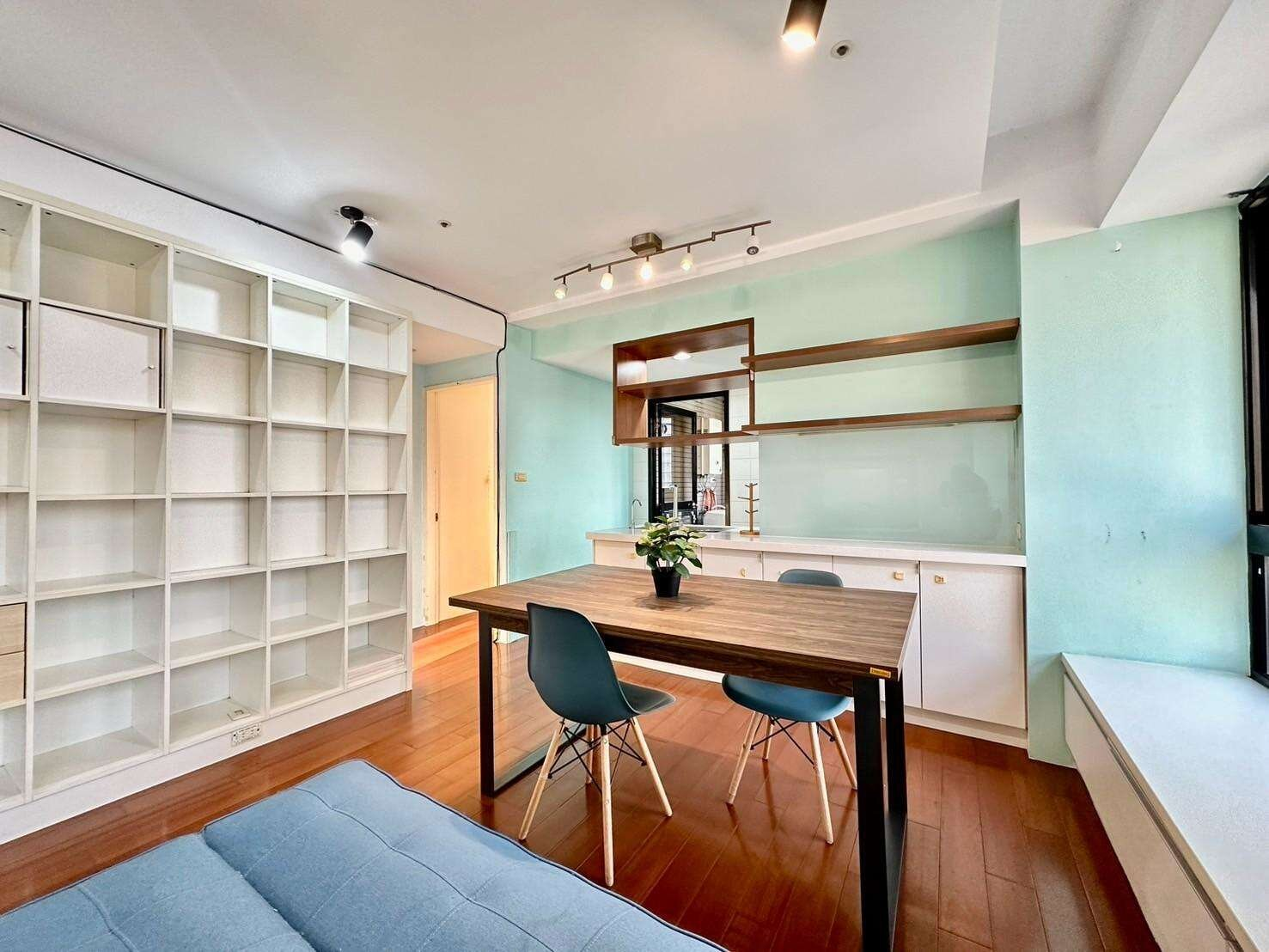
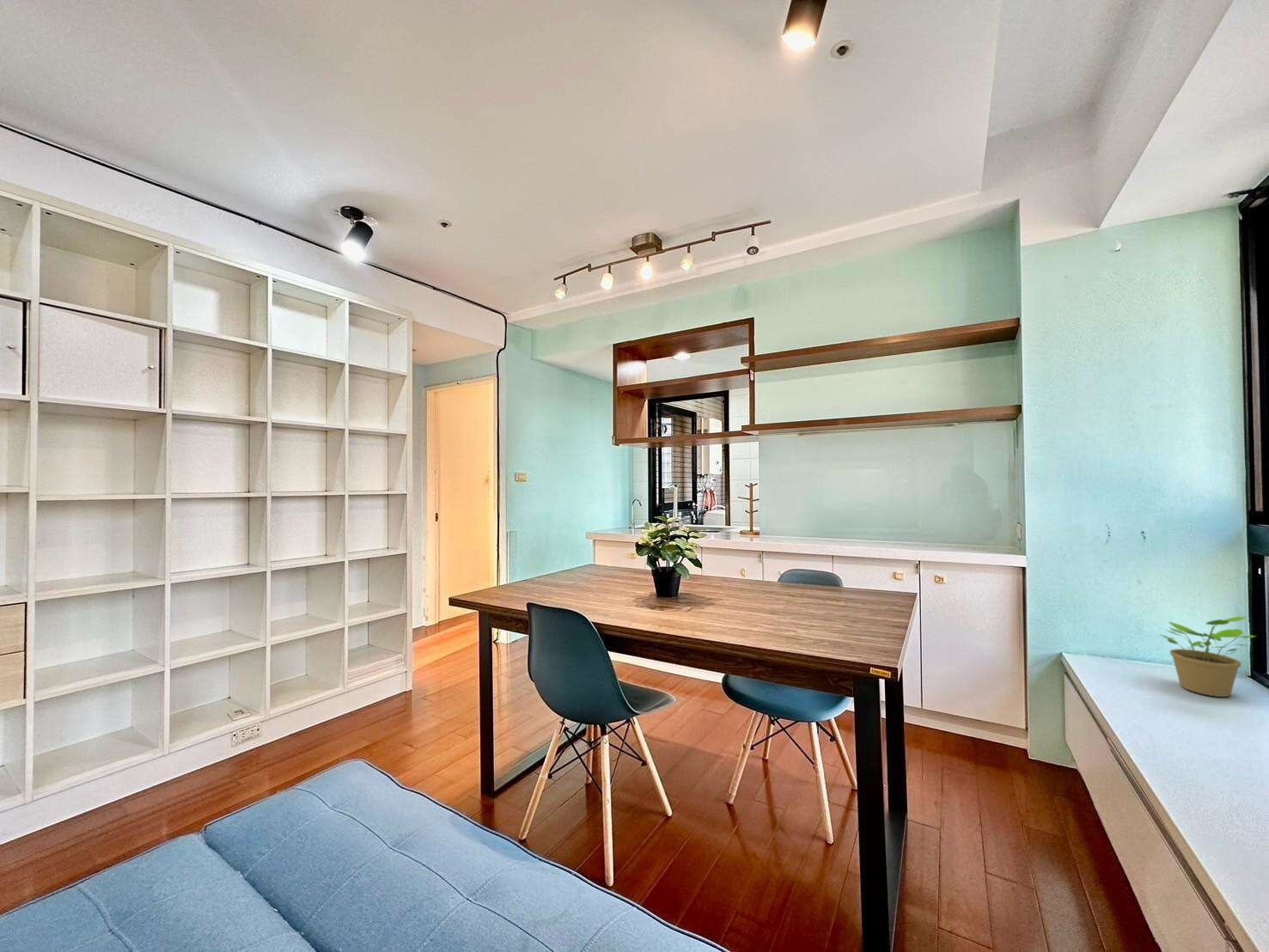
+ potted plant (1199, 650)
